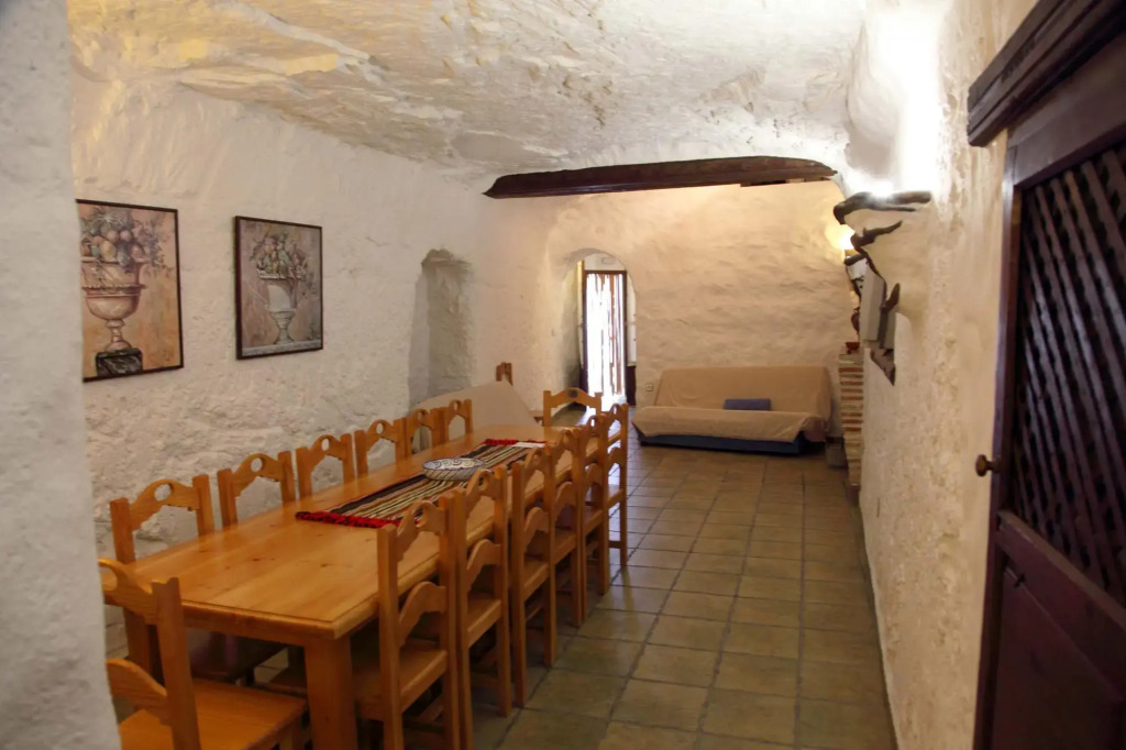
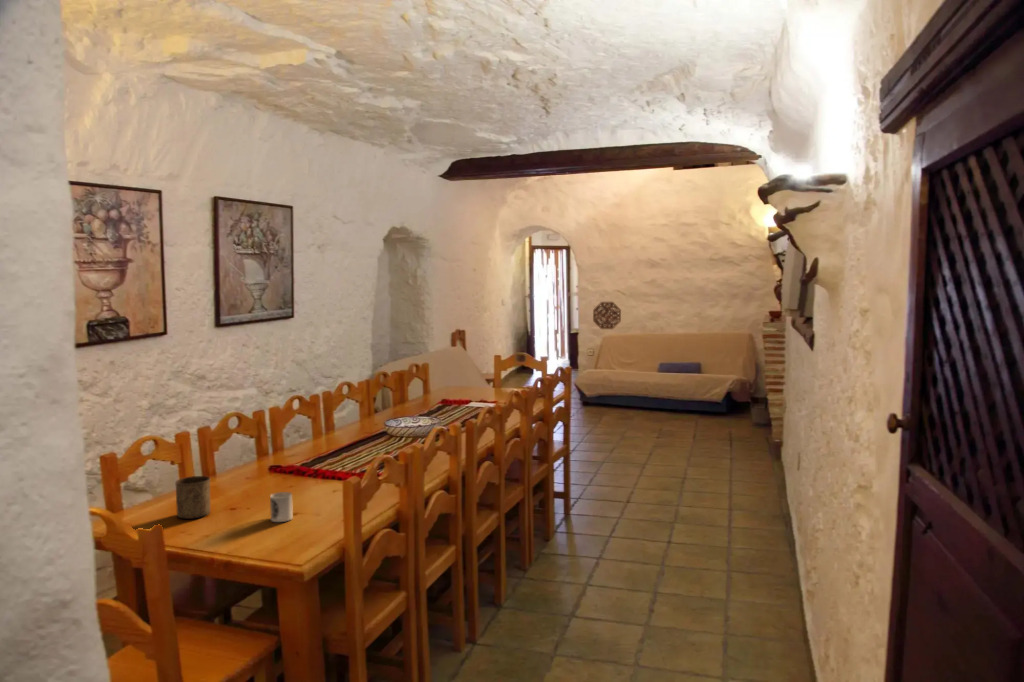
+ cup (279, 505)
+ decorative platter (607, 315)
+ cup (193, 497)
